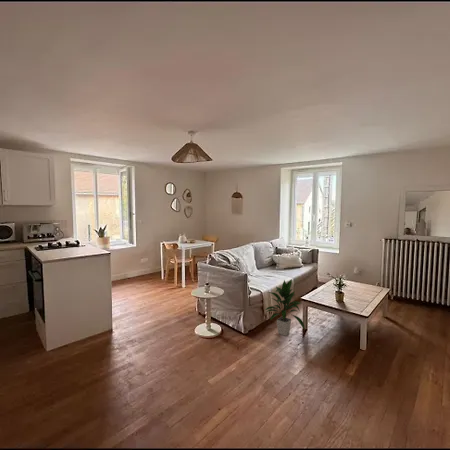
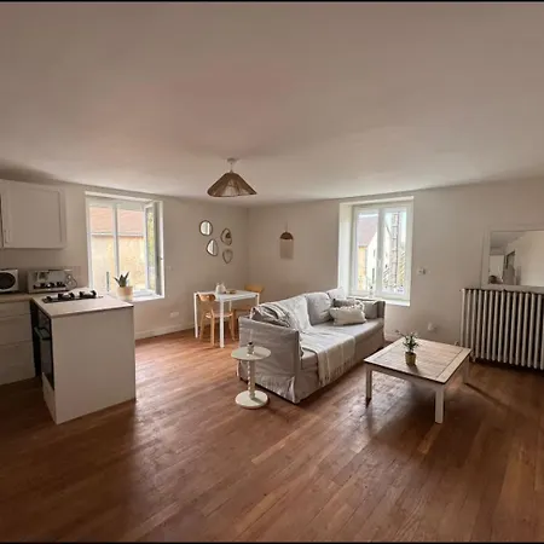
- indoor plant (285, 307)
